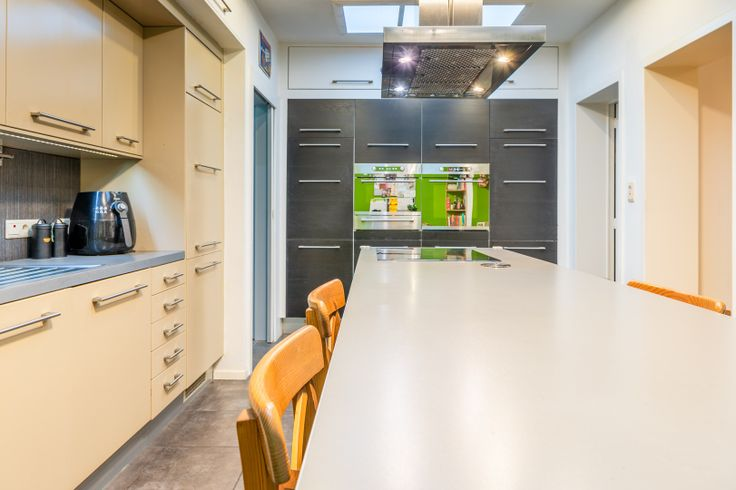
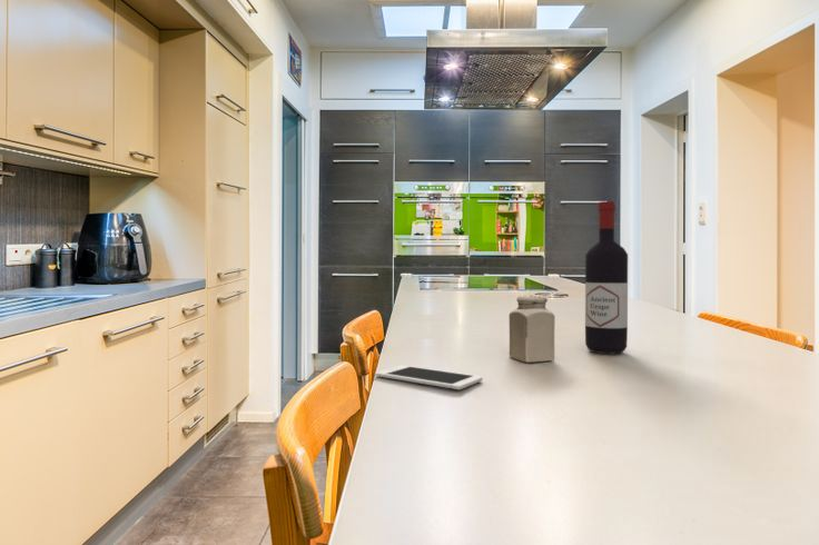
+ wine bottle (605, 277)
+ salt shaker (531, 326)
+ cell phone (427, 376)
